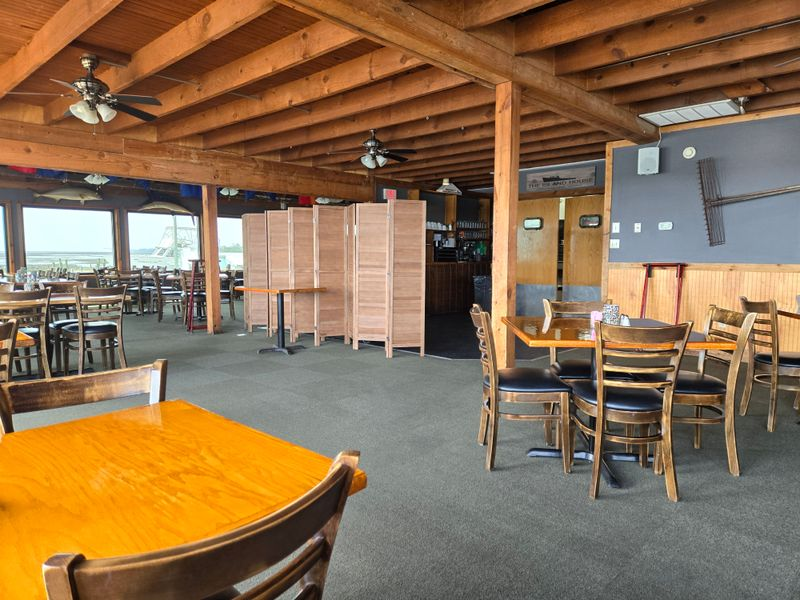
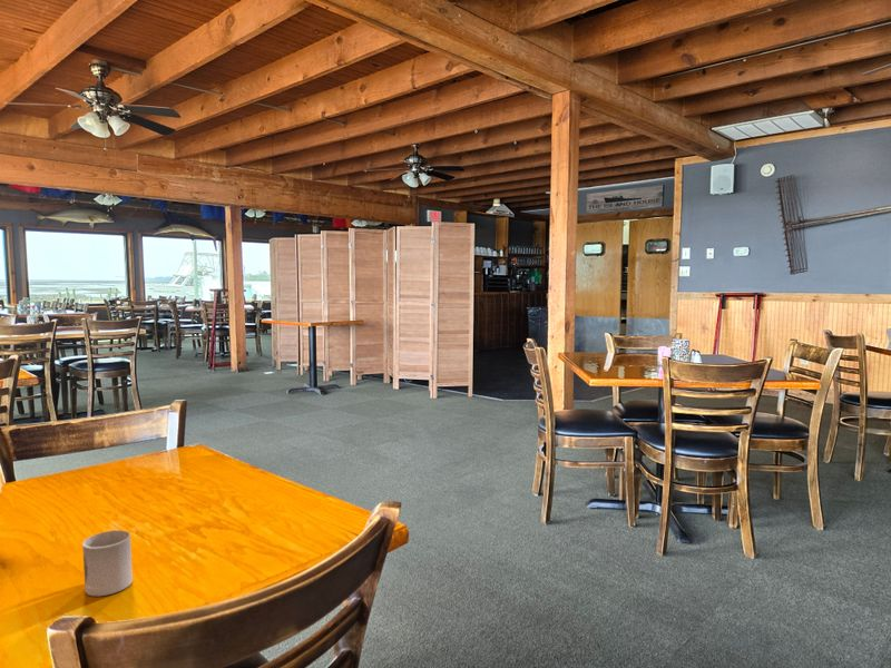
+ cup (110, 558)
